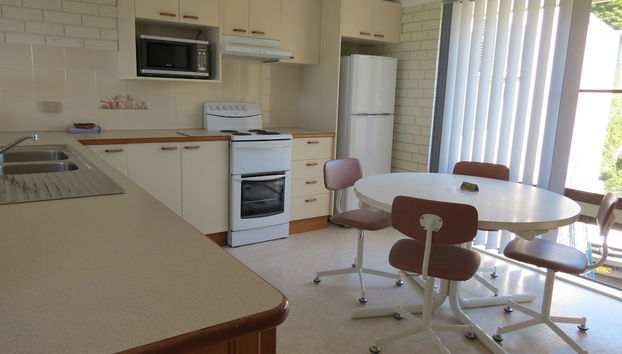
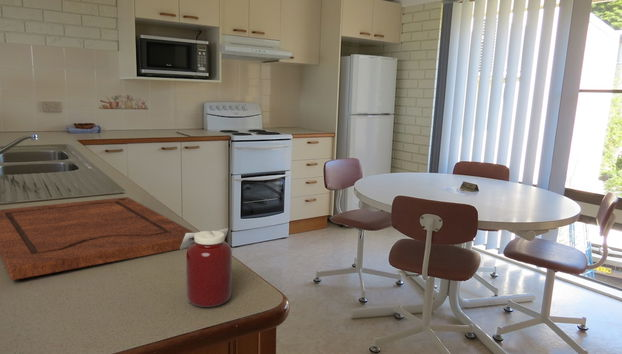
+ cutting board (85, 227)
+ jar (207, 263)
